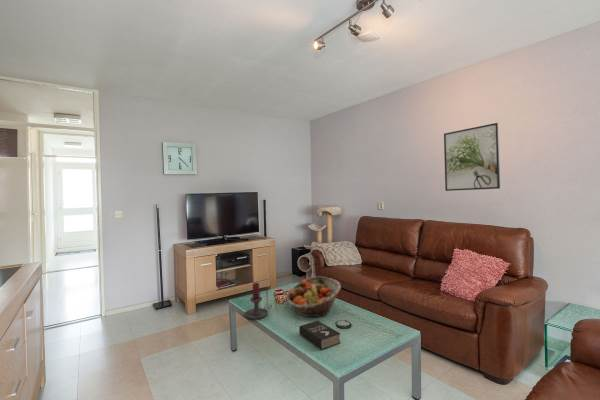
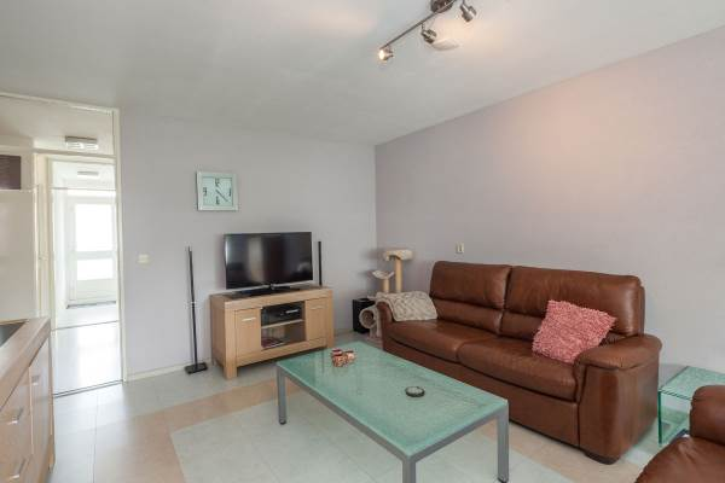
- book (319, 334)
- fruit basket (313, 295)
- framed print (470, 159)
- candle holder (259, 297)
